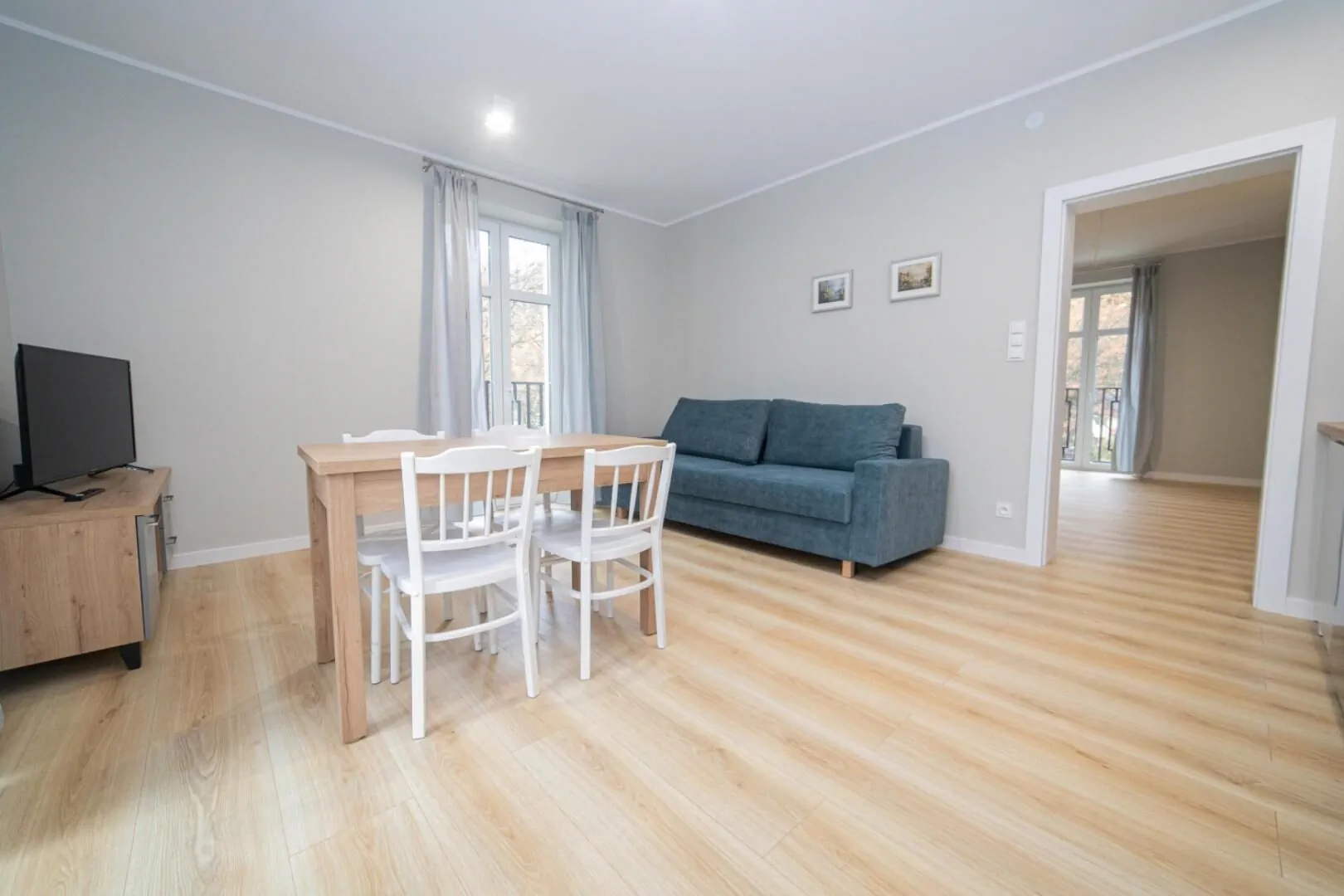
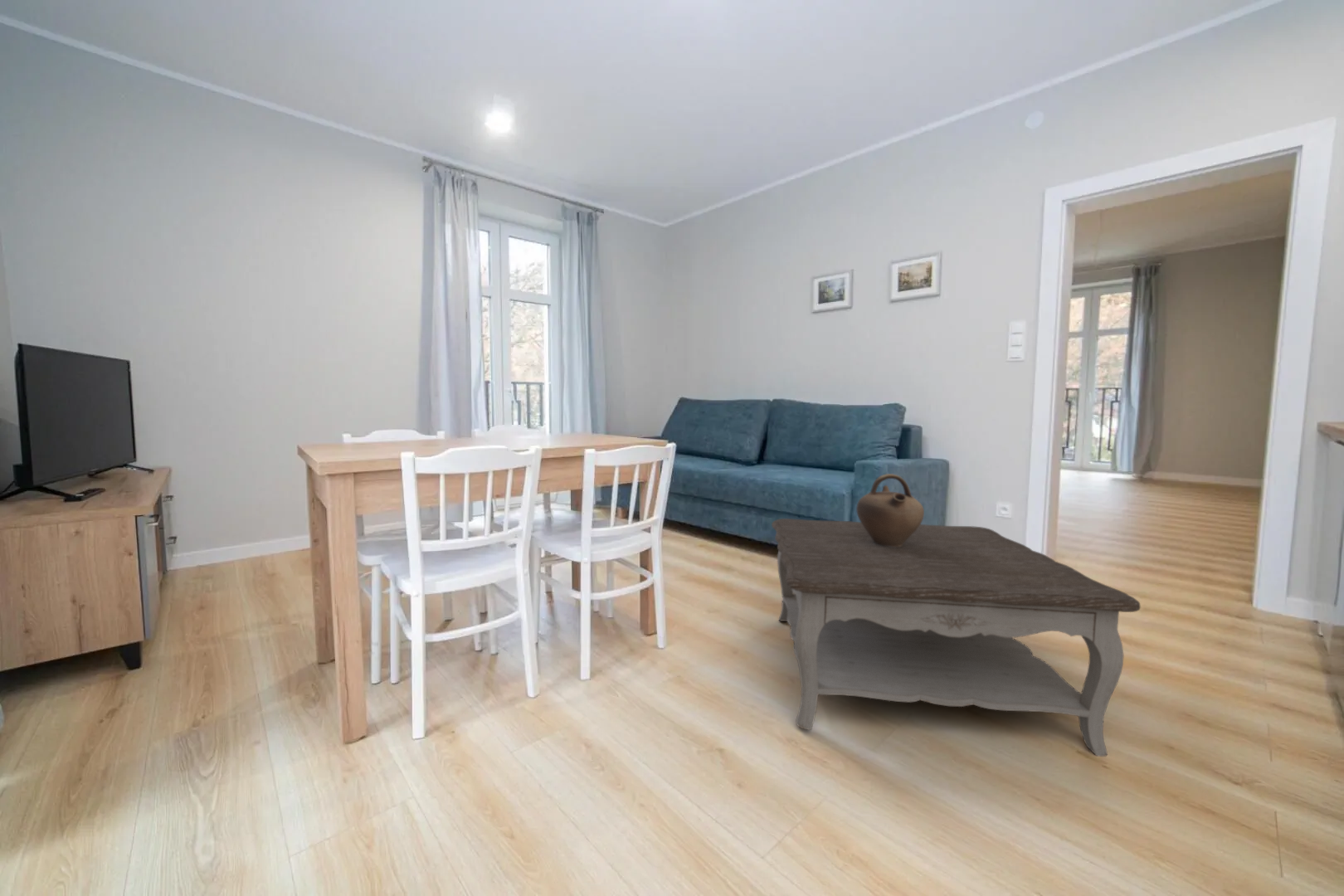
+ jug (889, 508)
+ coffee table (907, 610)
